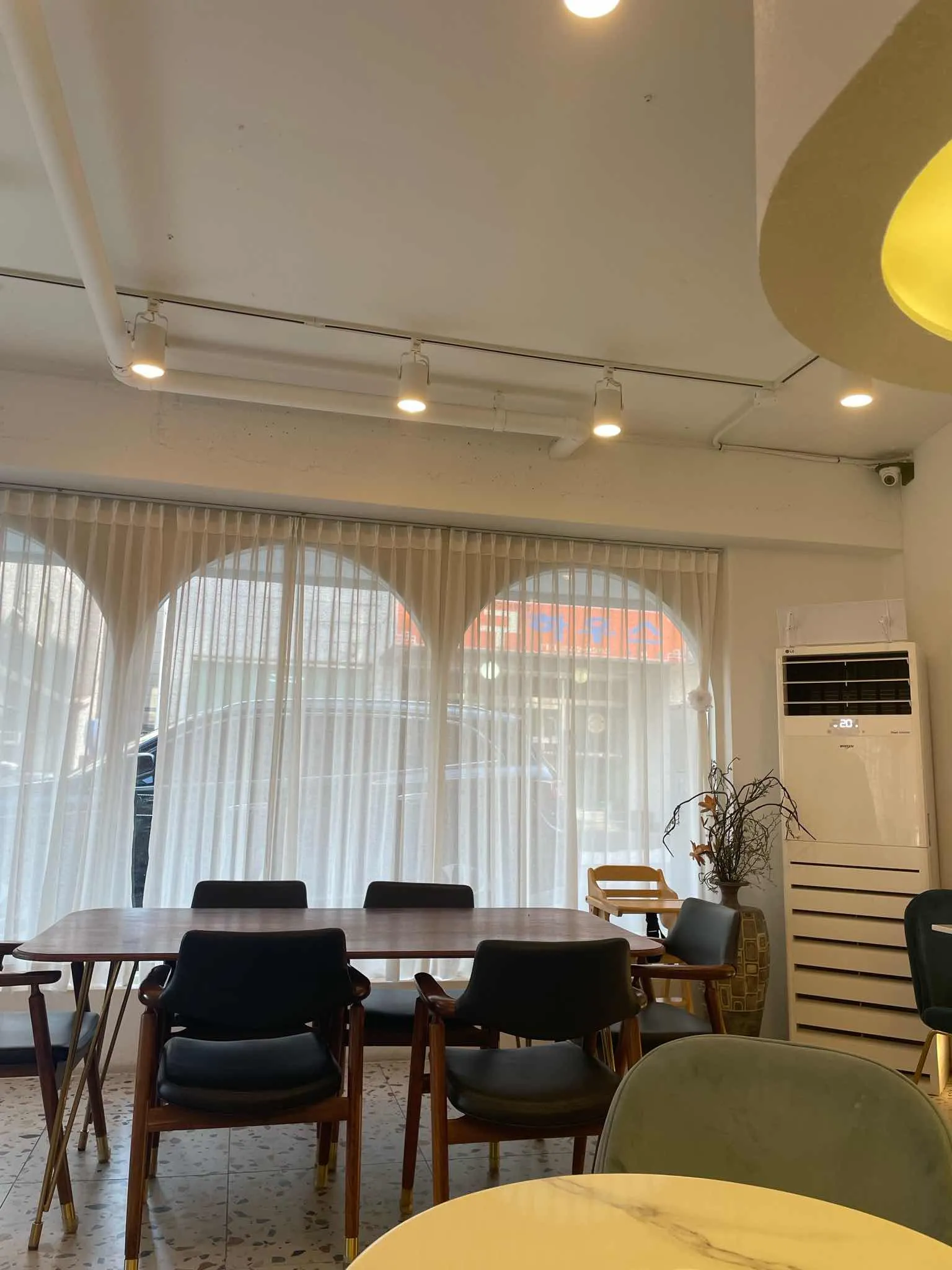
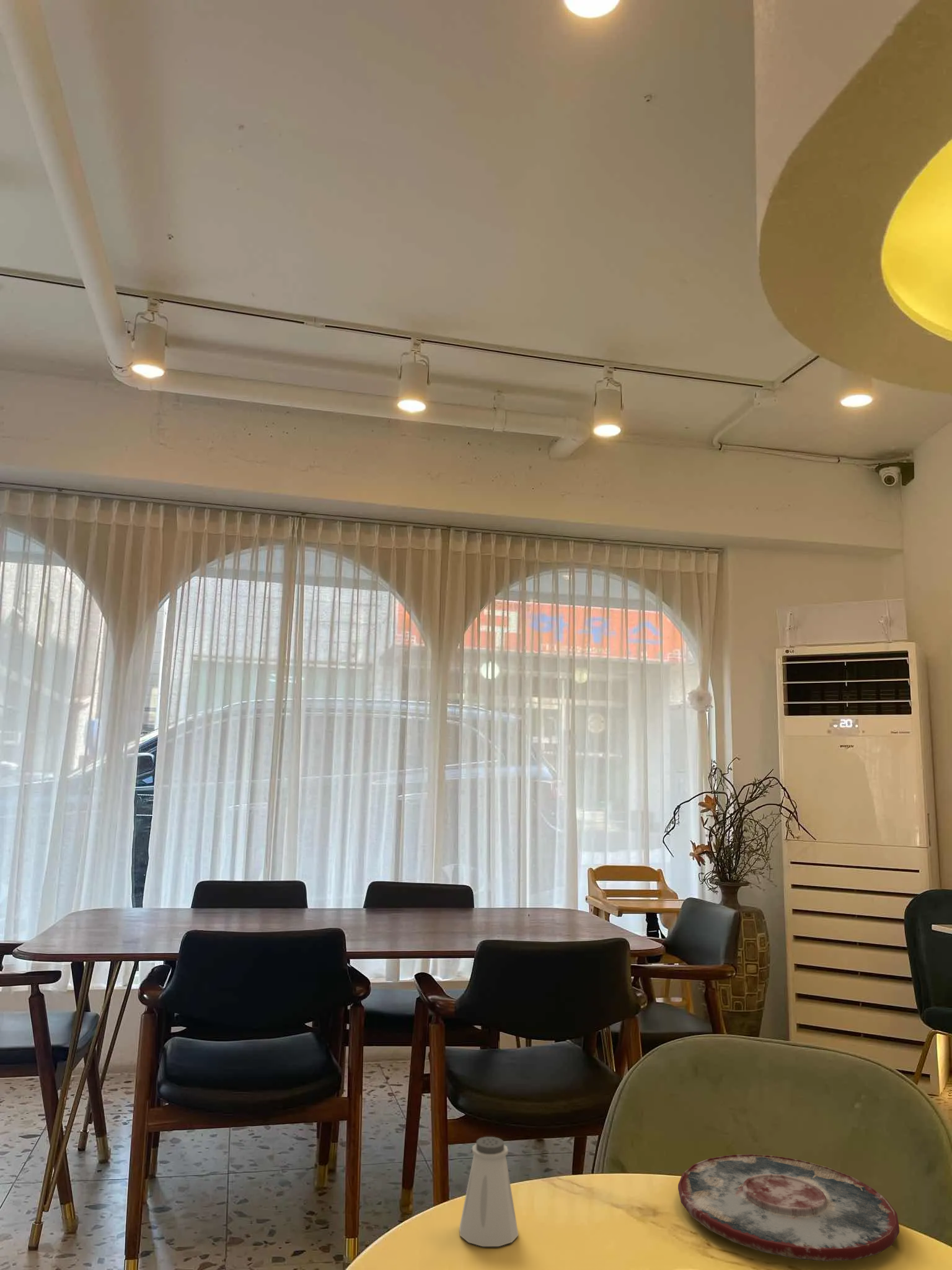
+ plate (784, 1202)
+ saltshaker (489, 1186)
